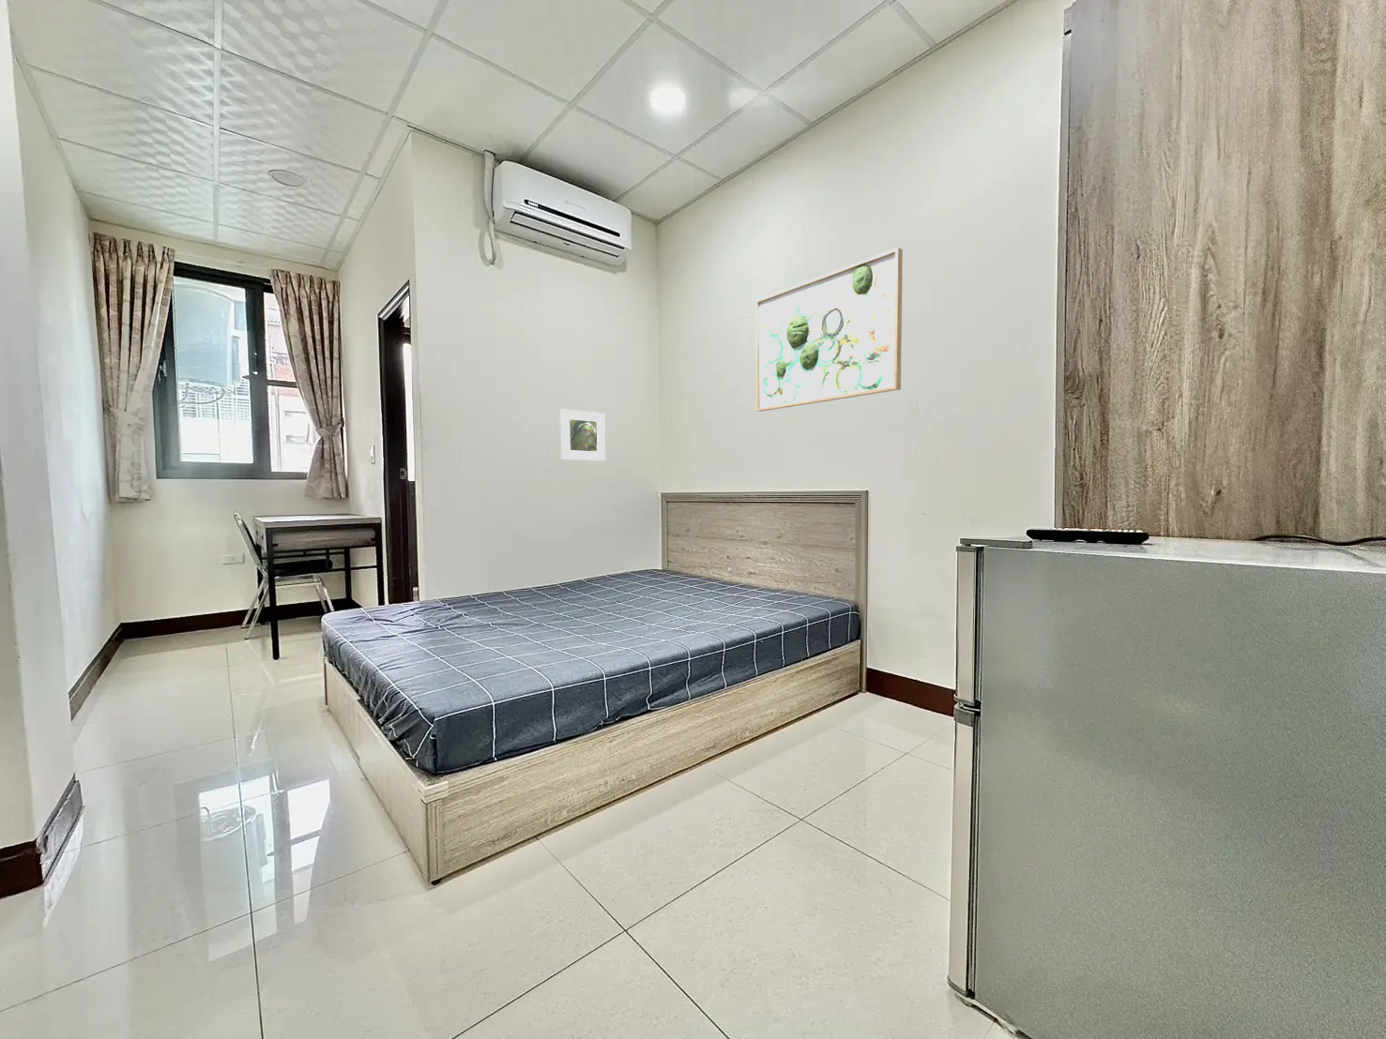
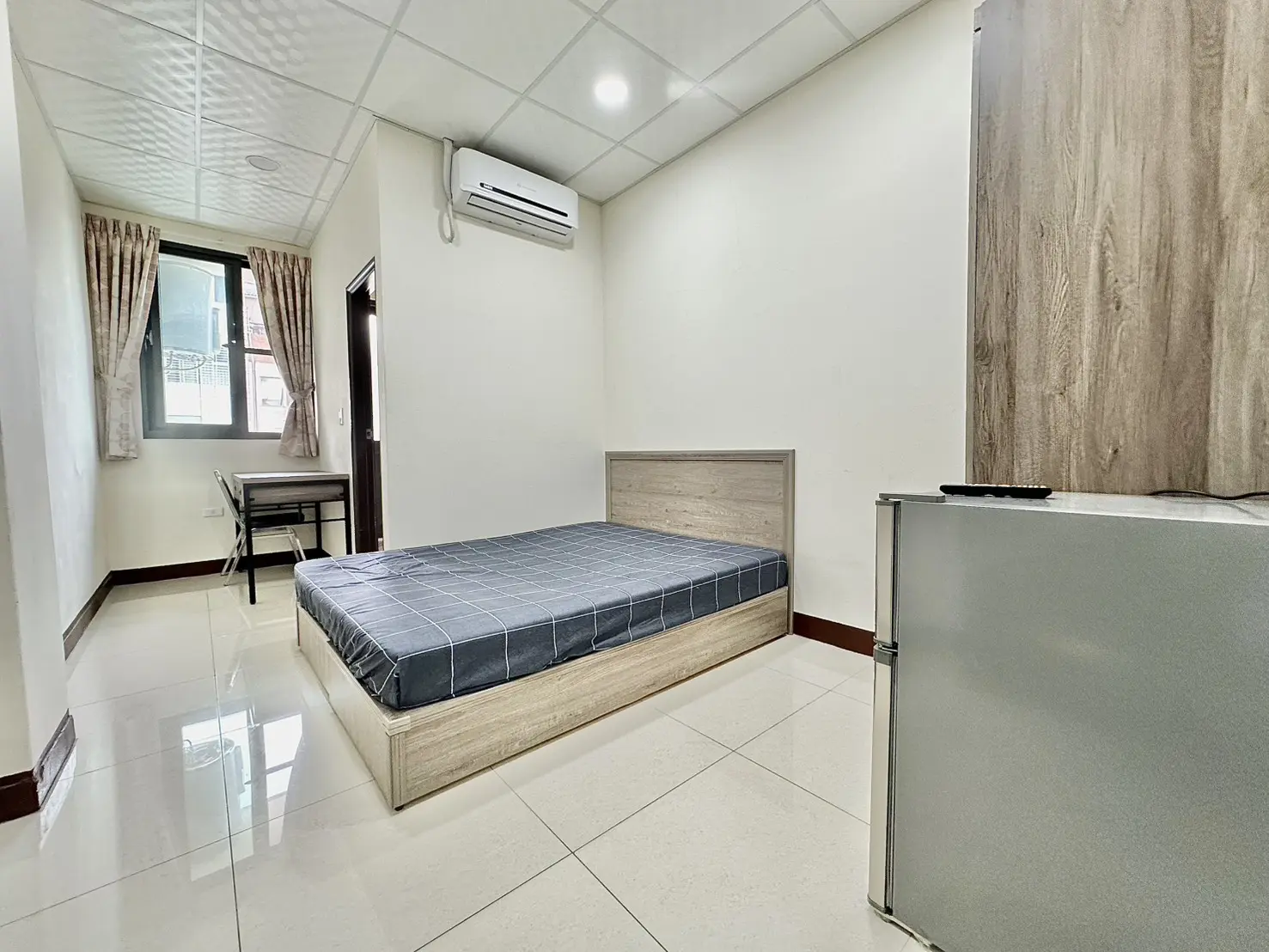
- wall art (818, 339)
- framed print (583, 435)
